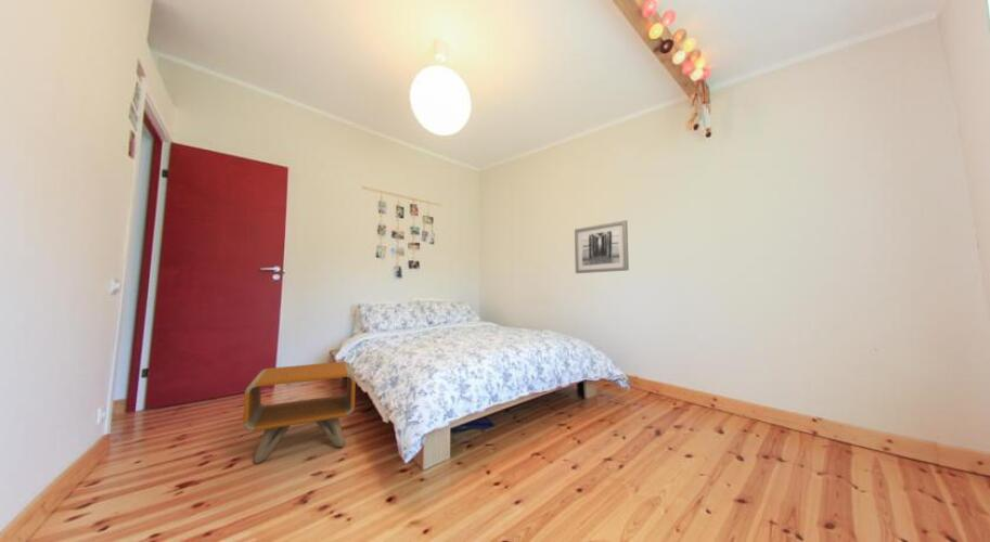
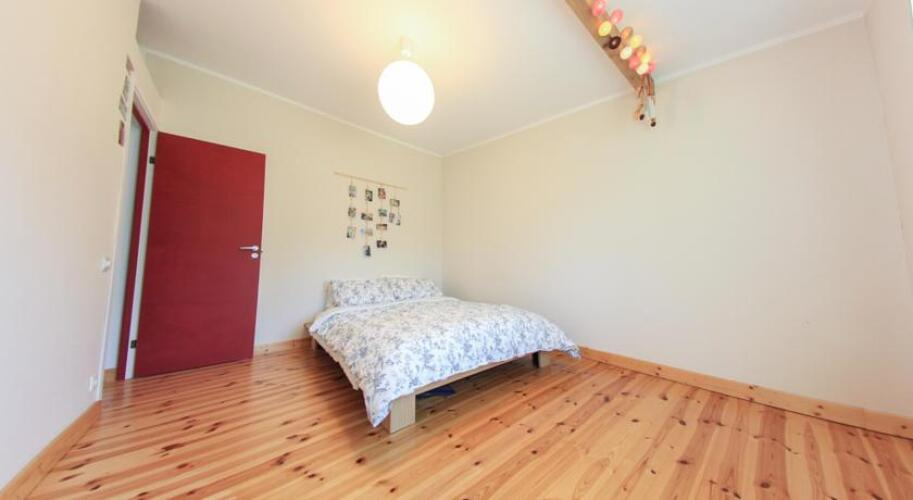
- nightstand (304, 406)
- wall art (600, 248)
